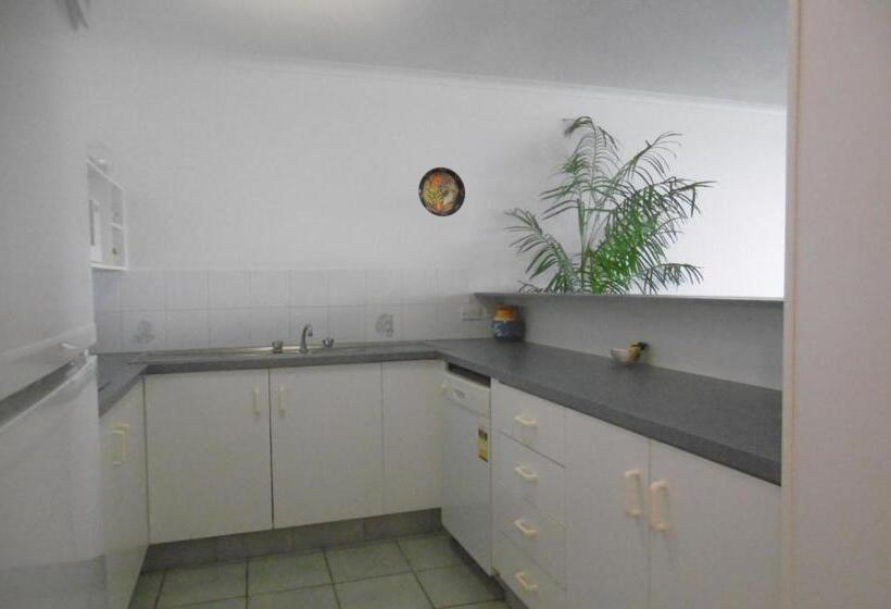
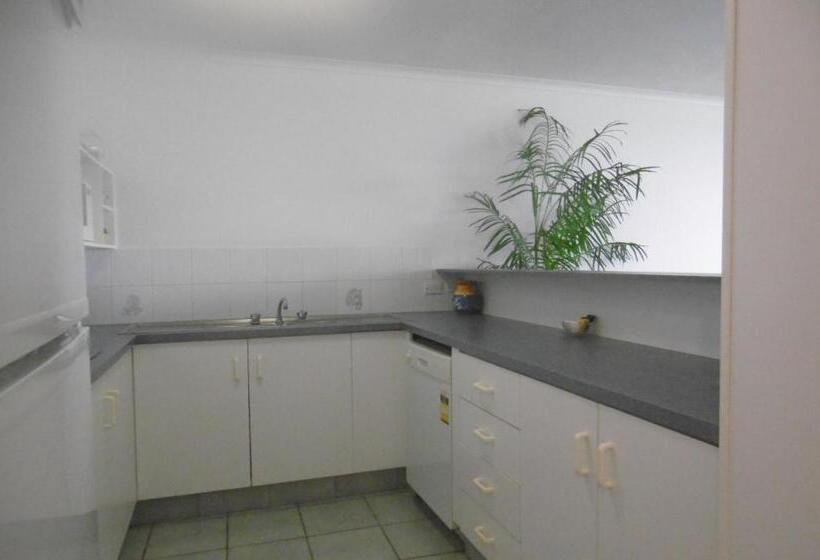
- decorative plate (441, 191)
